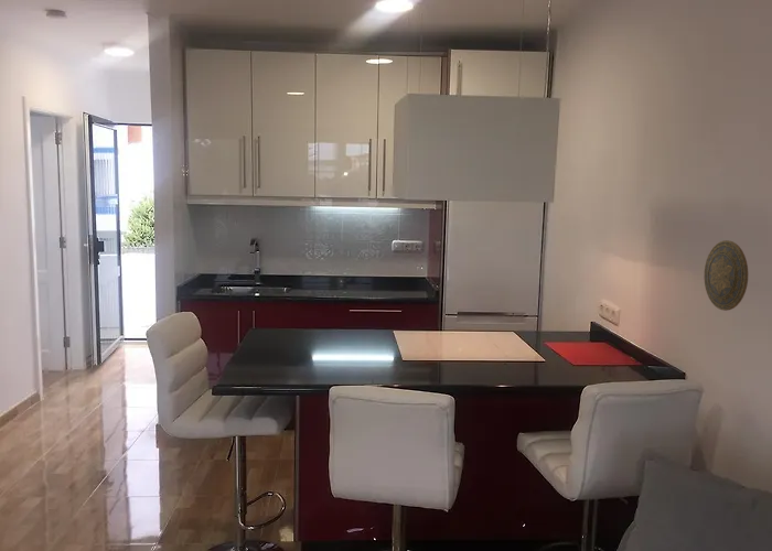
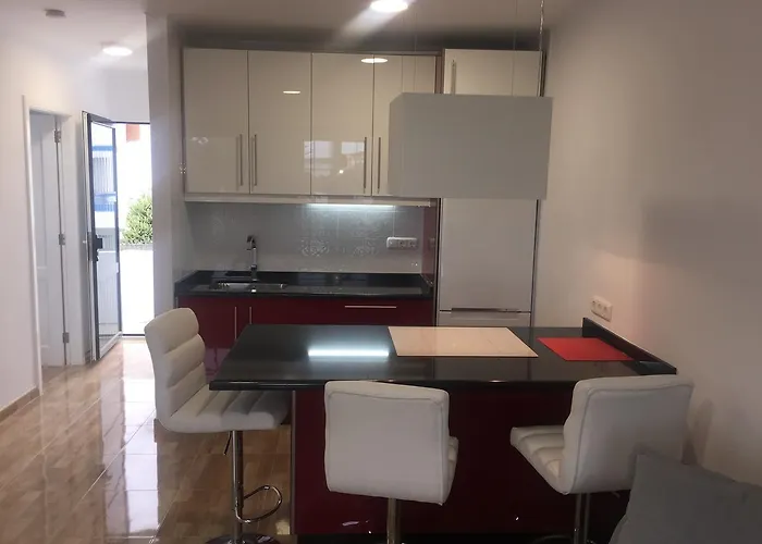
- decorative plate (722, 274)
